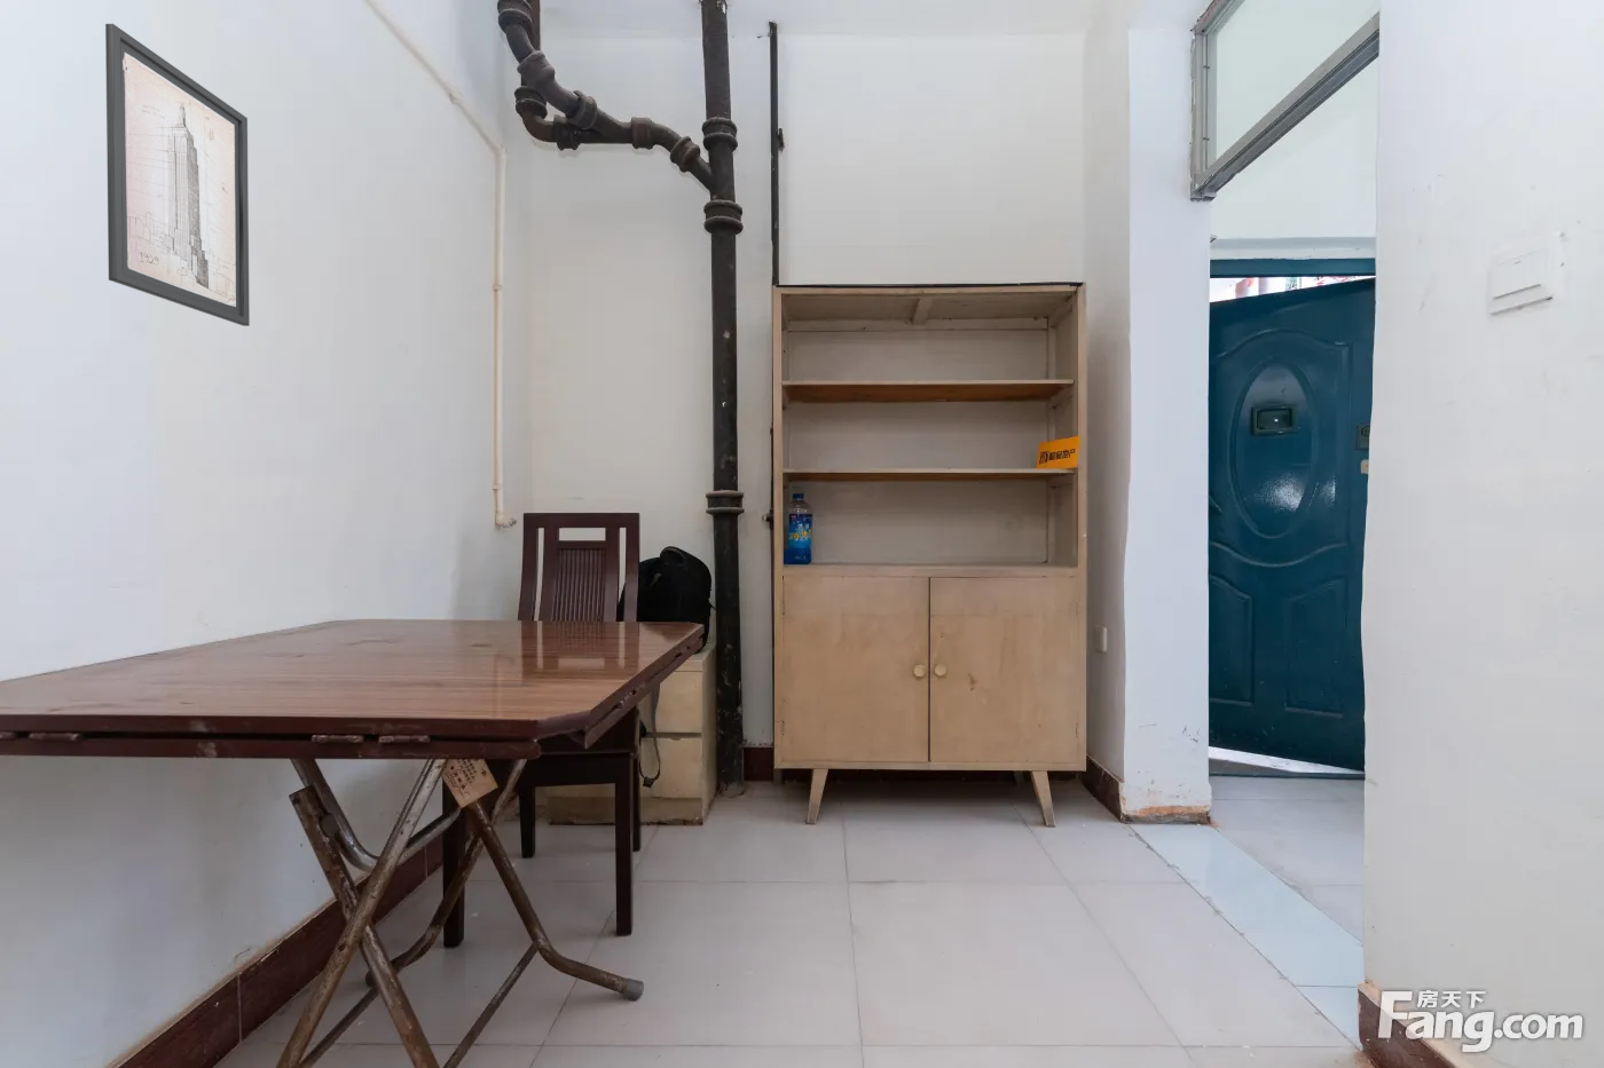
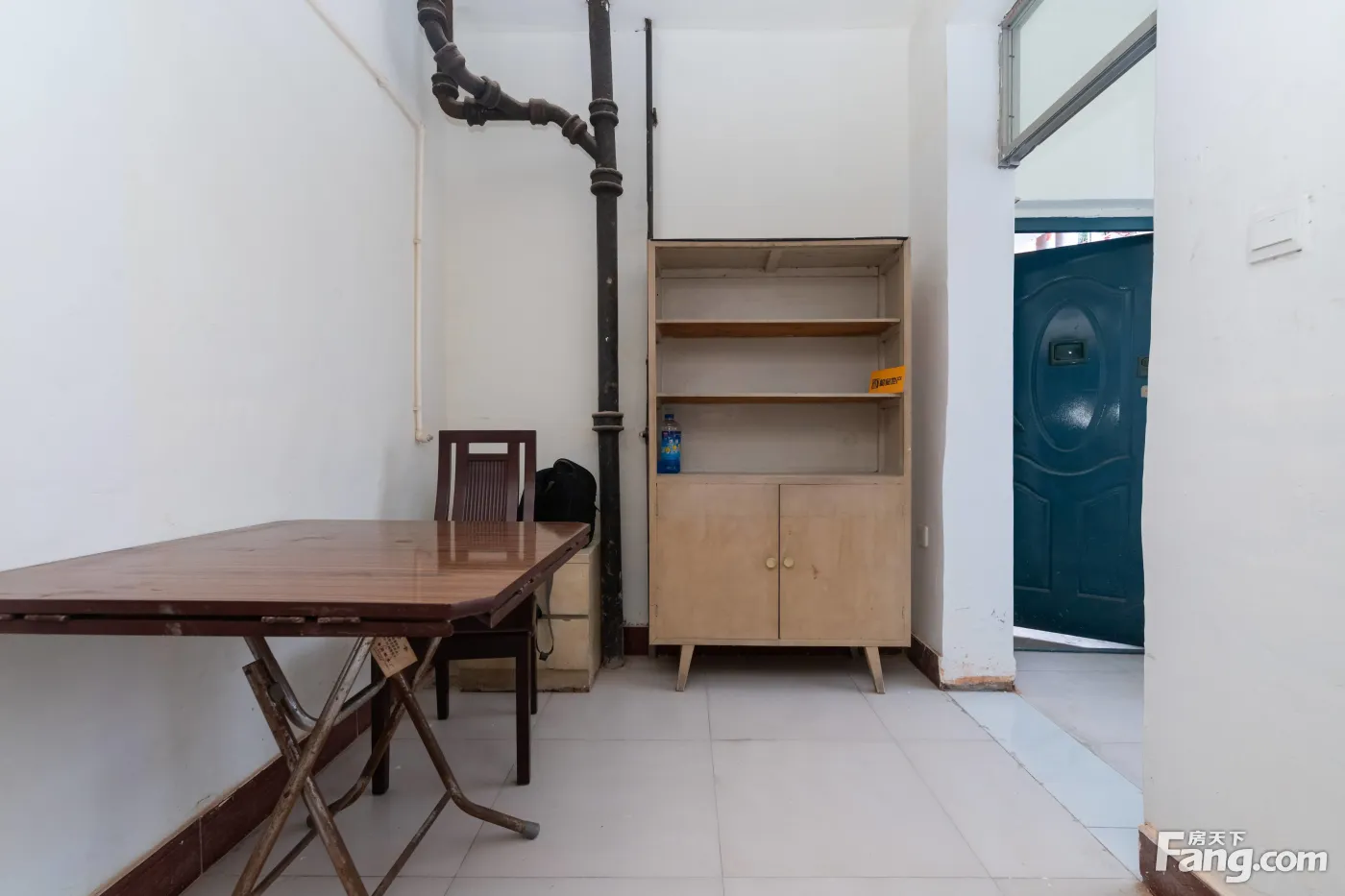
- wall art (185, 190)
